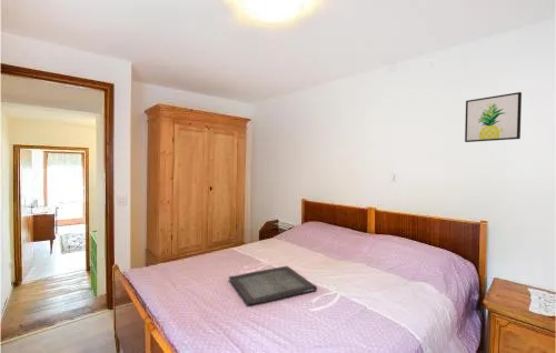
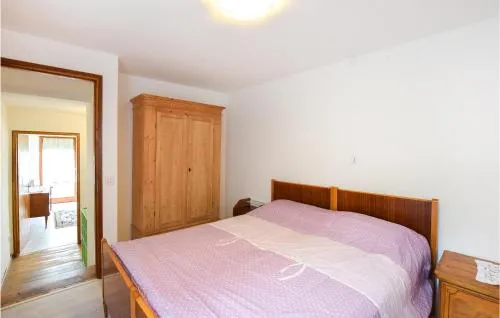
- serving tray (270, 282)
- wall art (492, 119)
